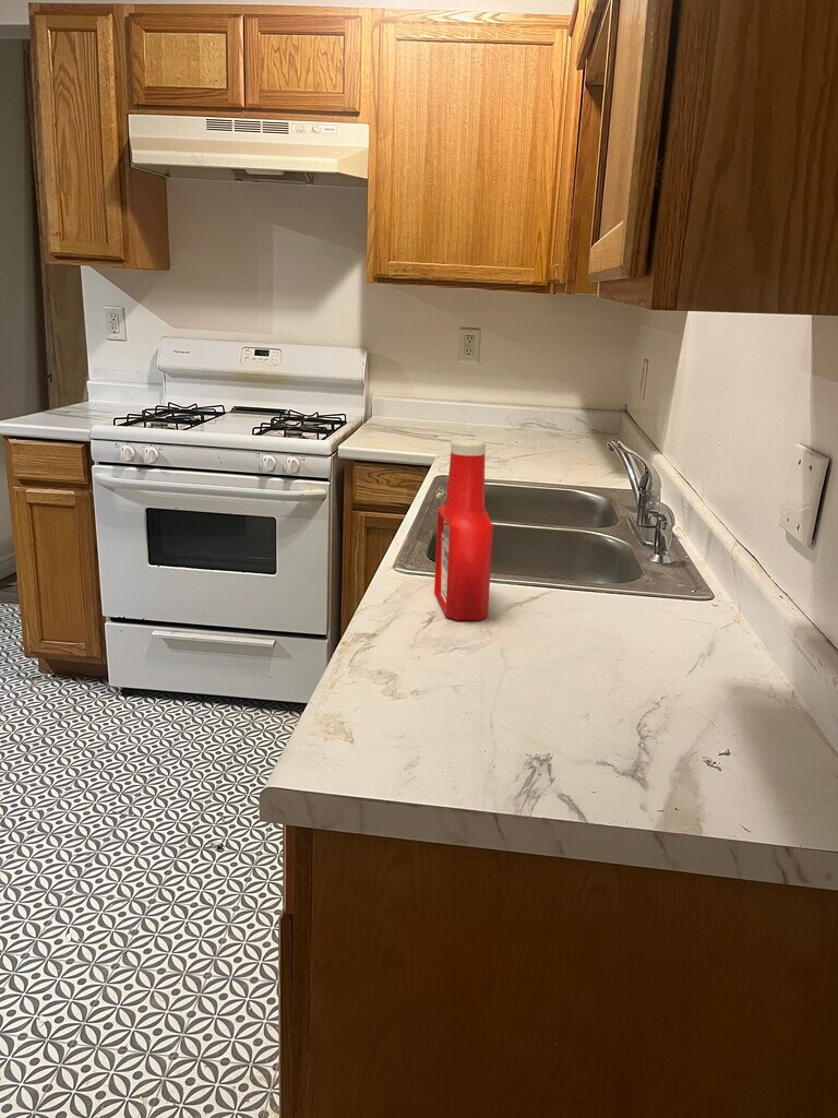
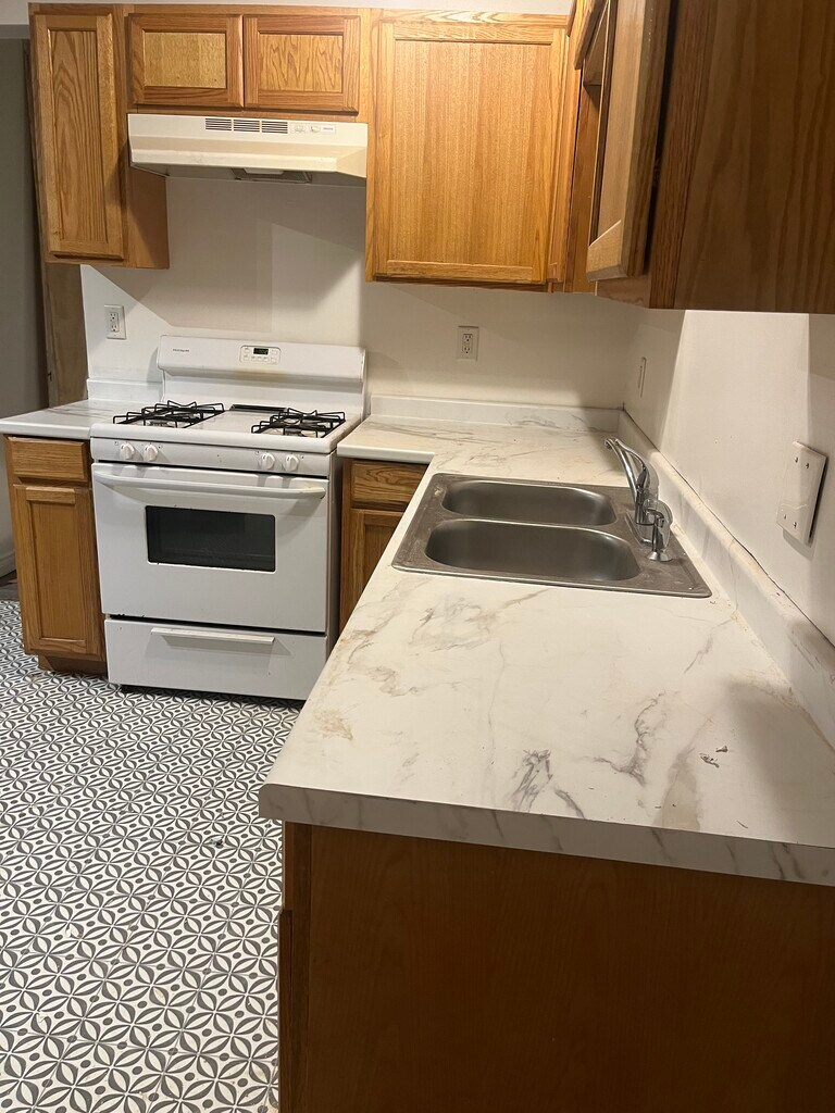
- soap bottle (464, 525)
